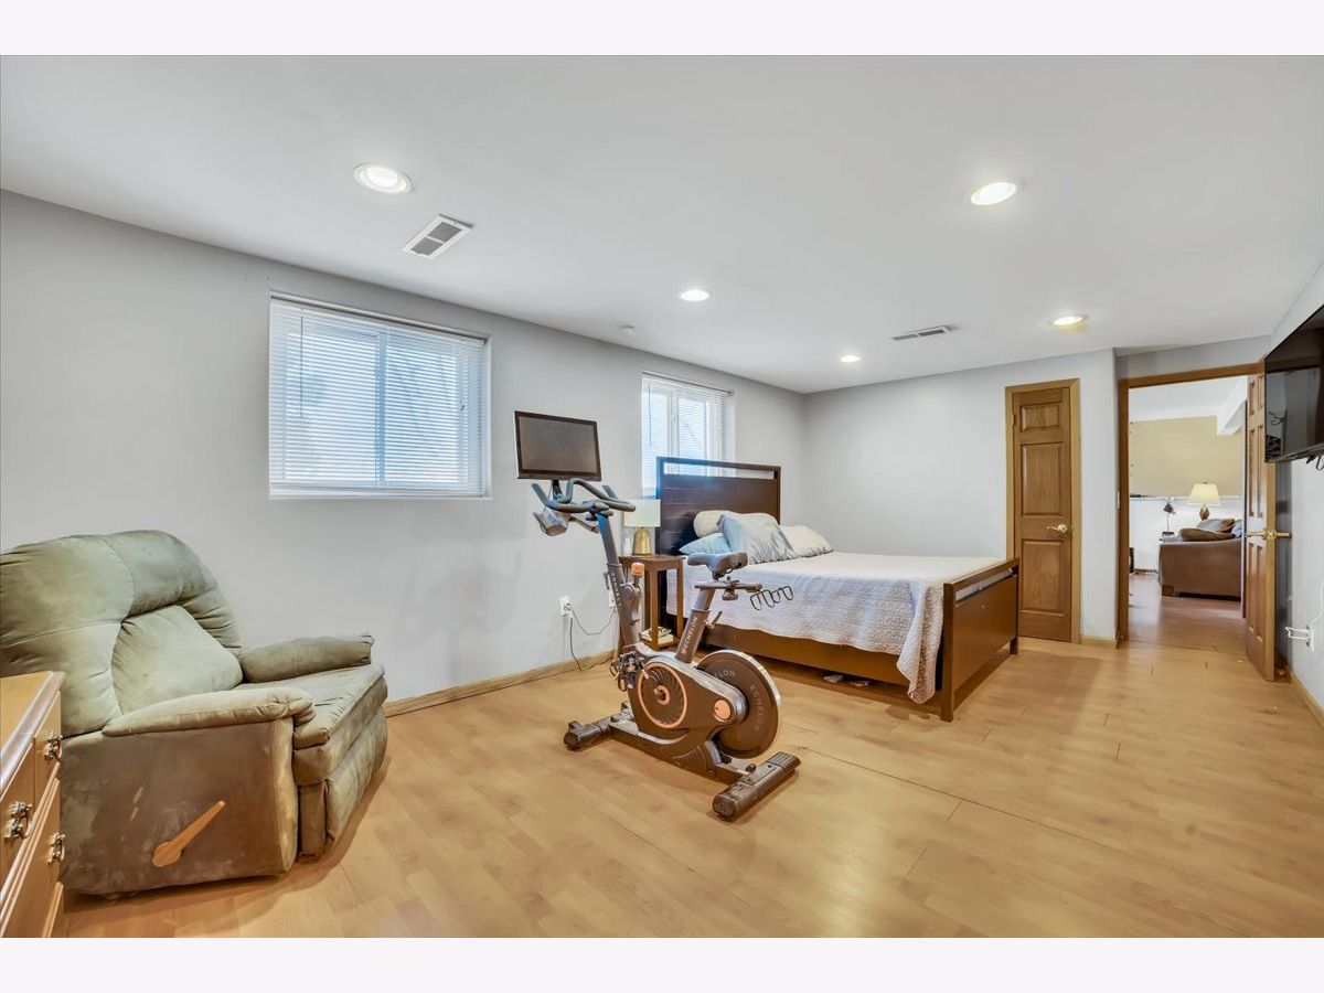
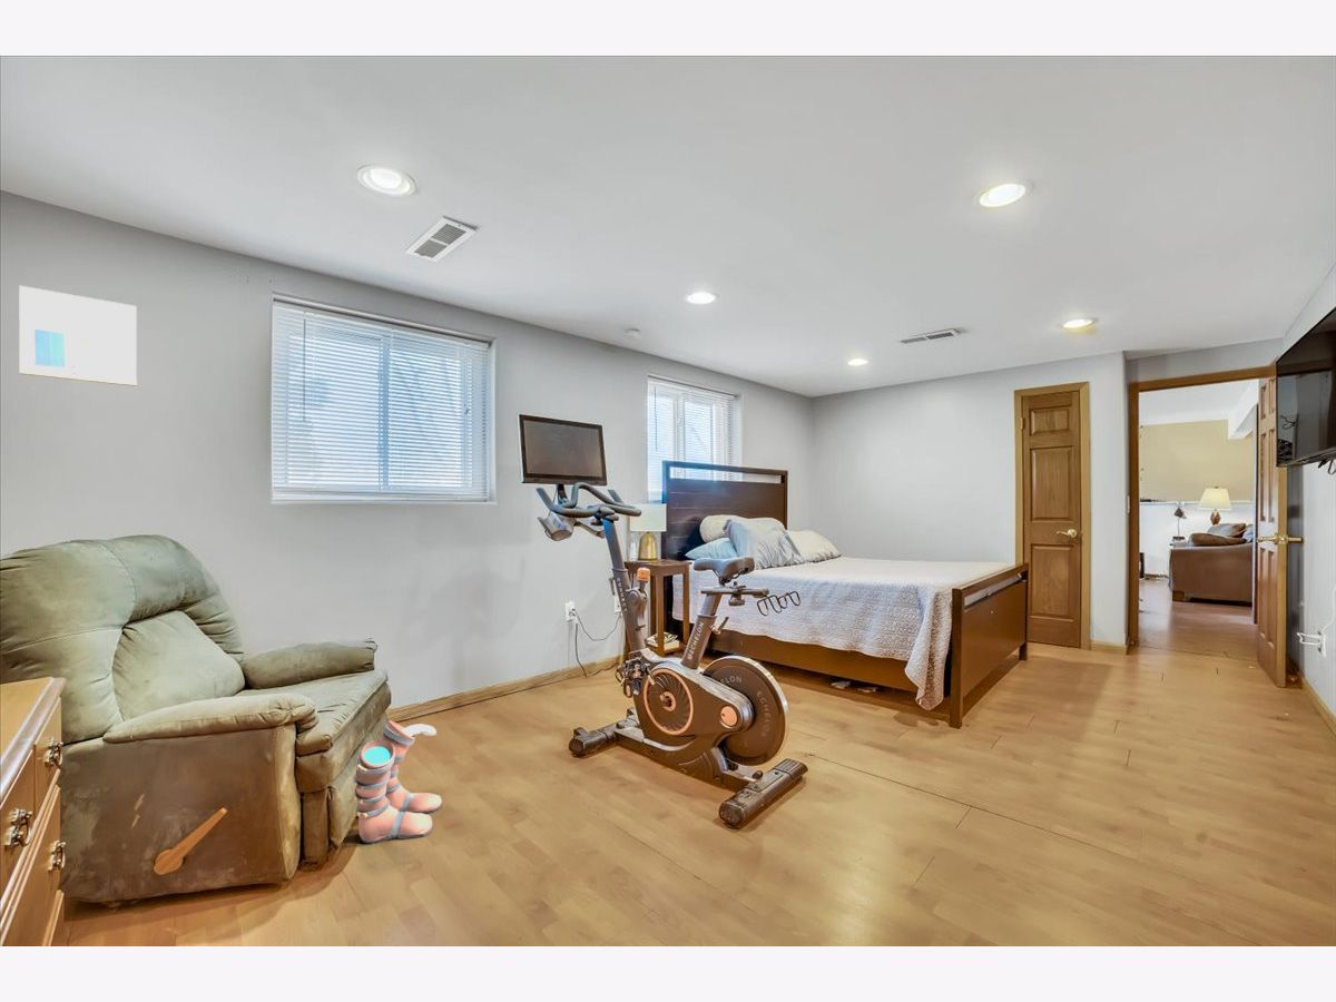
+ boots (396, 770)
+ wall art (80, 338)
